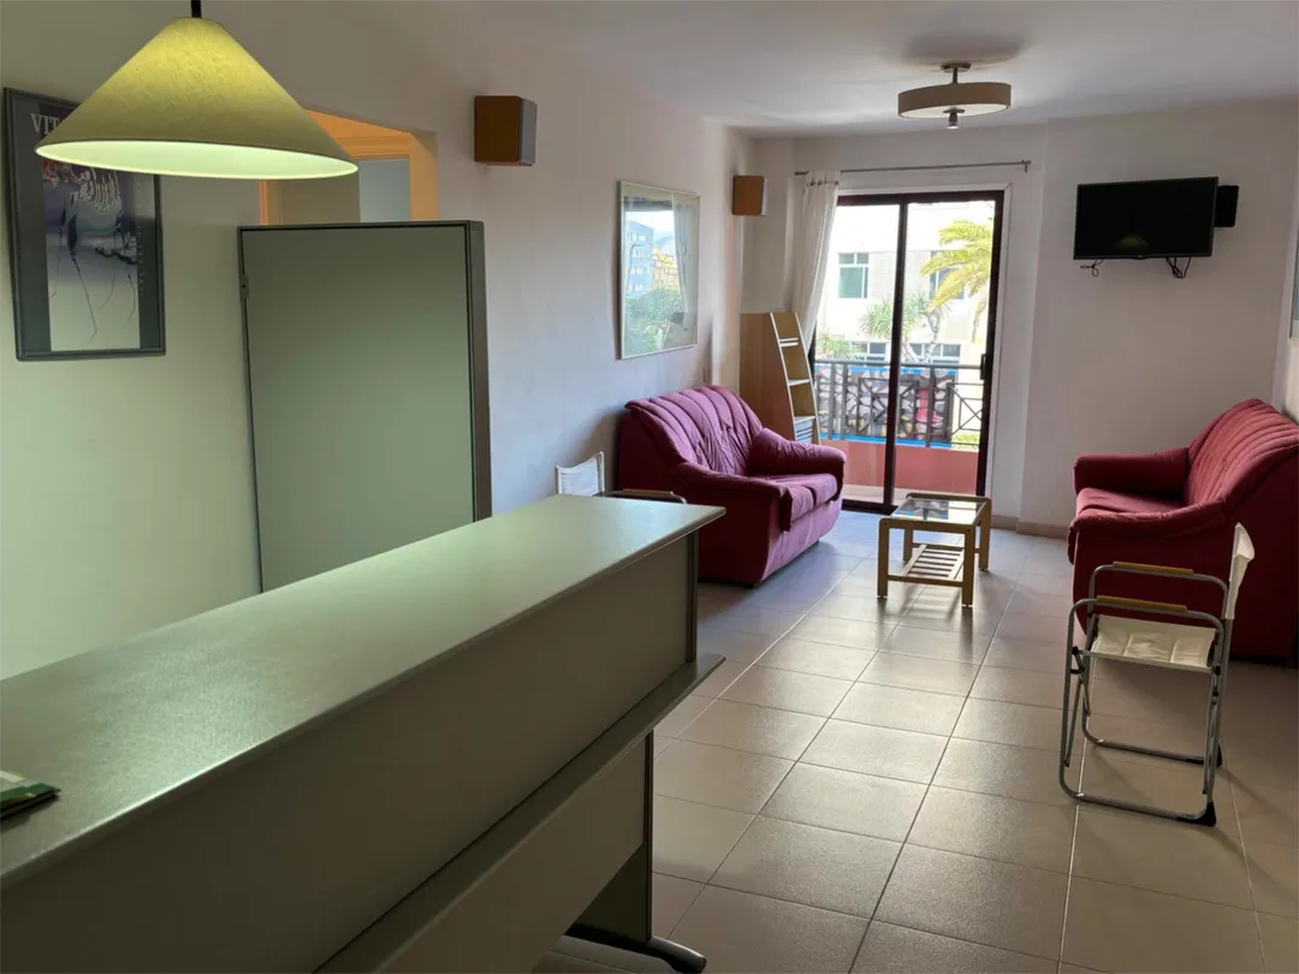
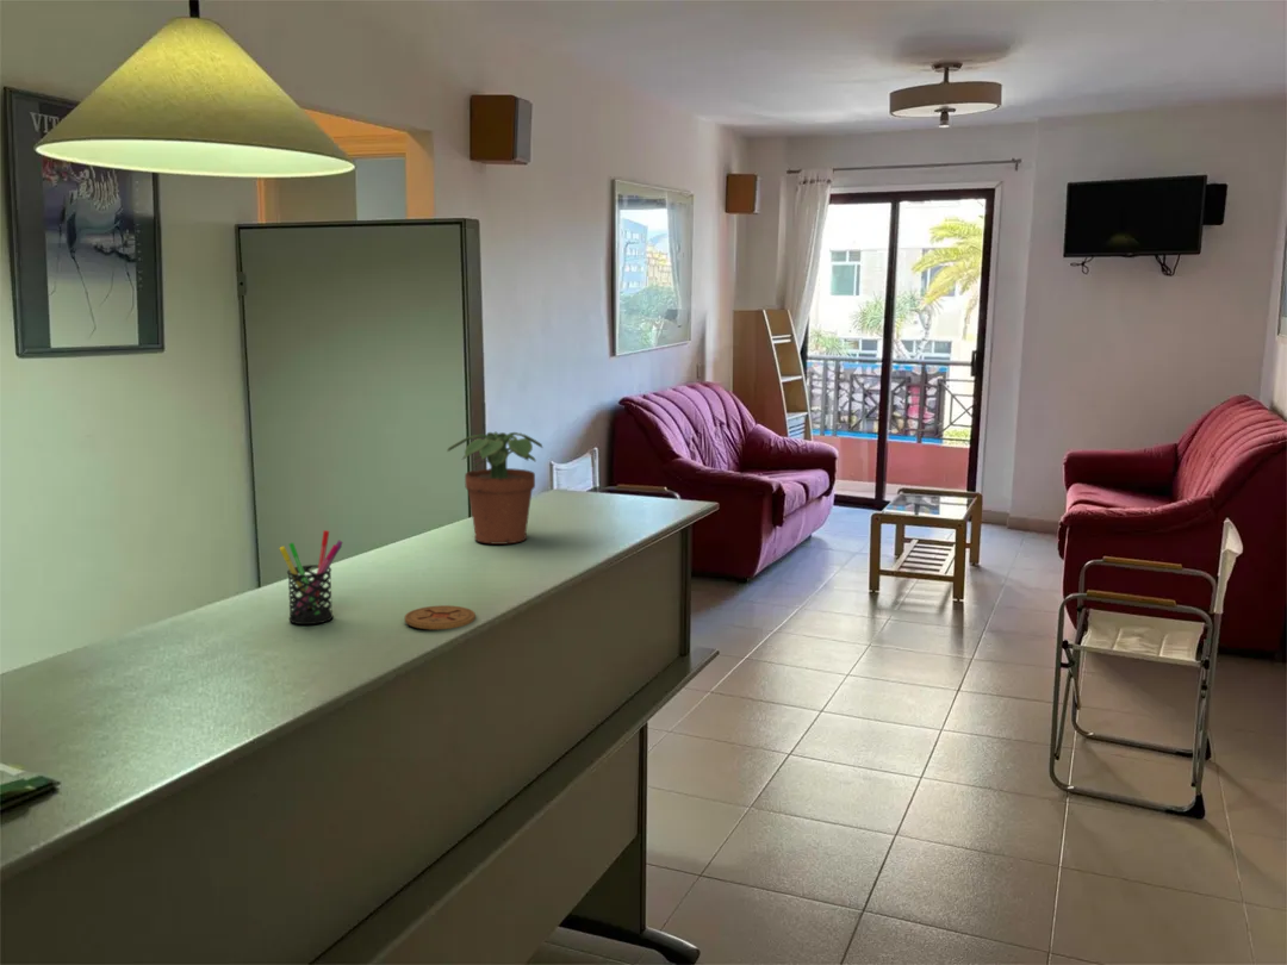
+ coaster (440, 617)
+ potted plant (498, 486)
+ pen holder (309, 574)
